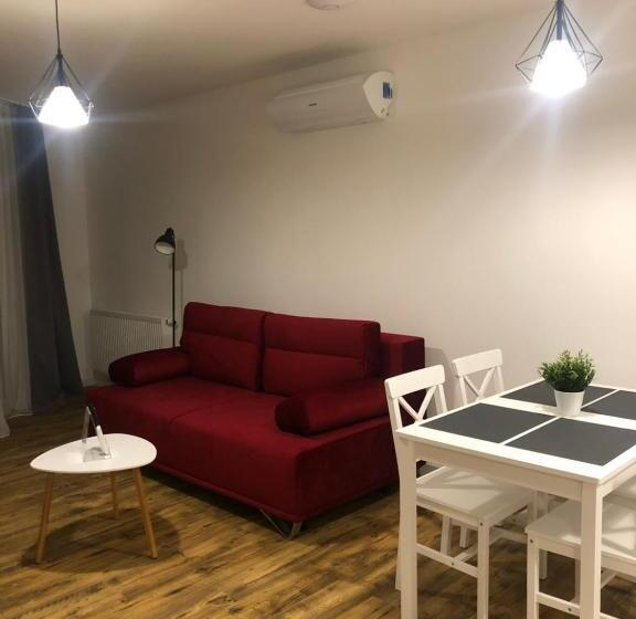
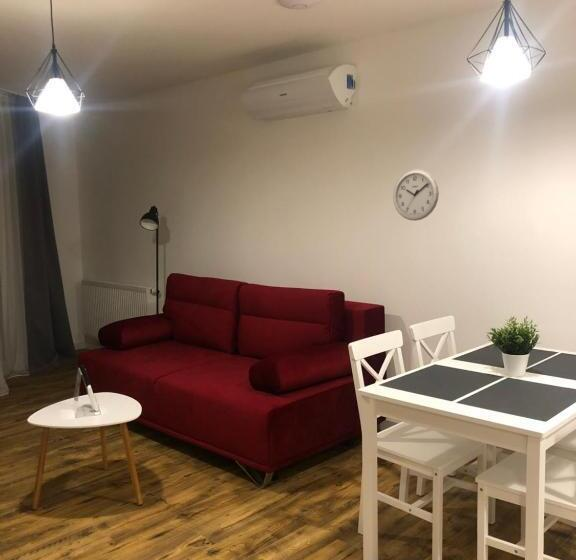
+ wall clock (414, 194)
